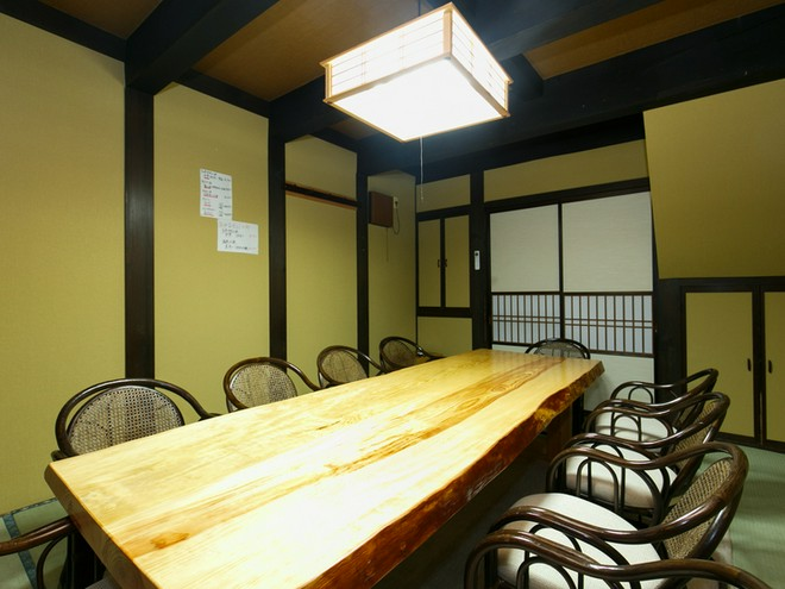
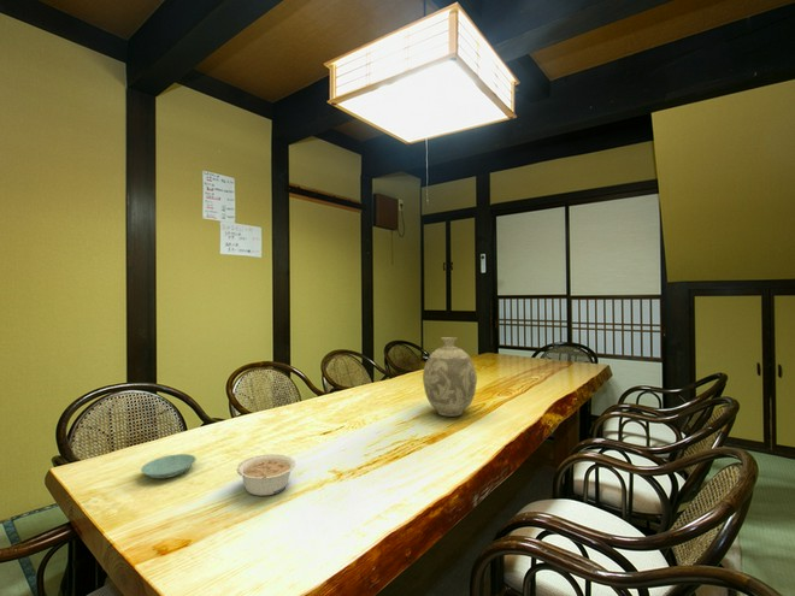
+ legume (267, 474)
+ saucer (169, 467)
+ decorative vase (449, 374)
